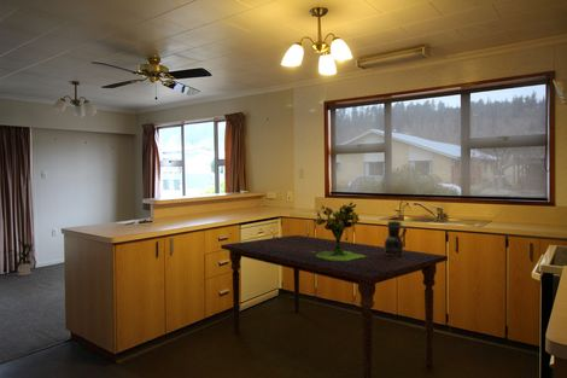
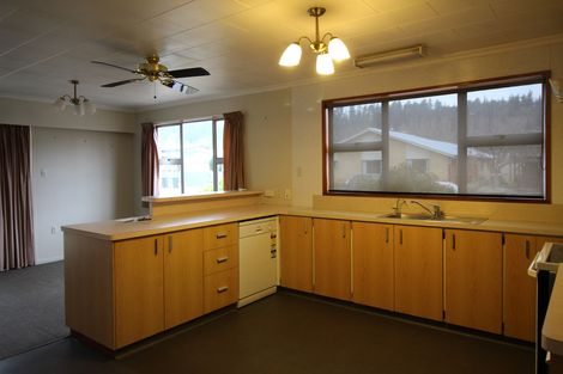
- house plant (23, 256)
- bouquet (334, 227)
- ceramic jug (396, 238)
- dining table (328, 277)
